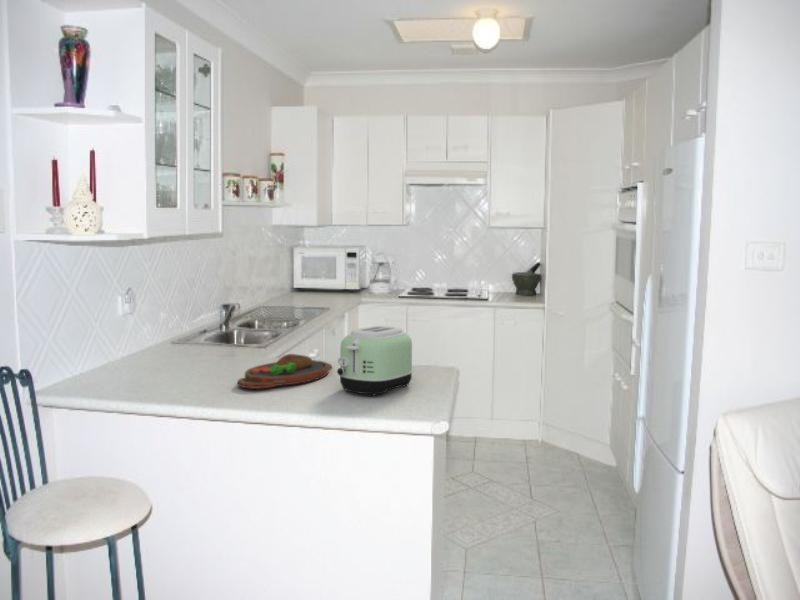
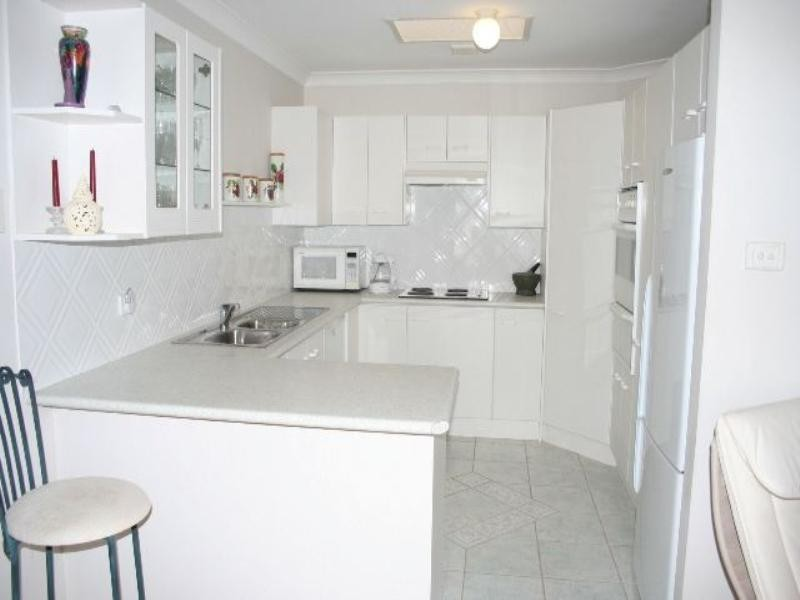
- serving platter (288, 365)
- toaster (374, 359)
